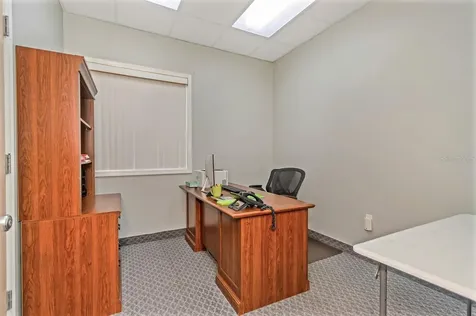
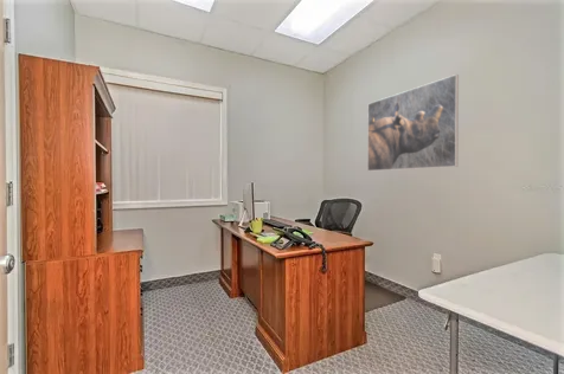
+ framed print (405, 130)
